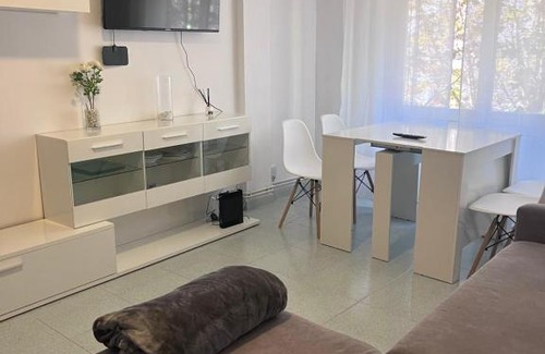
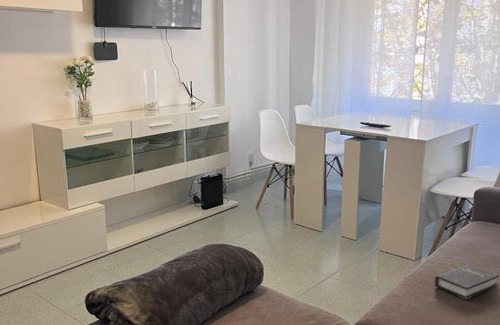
+ hardback book (466, 280)
